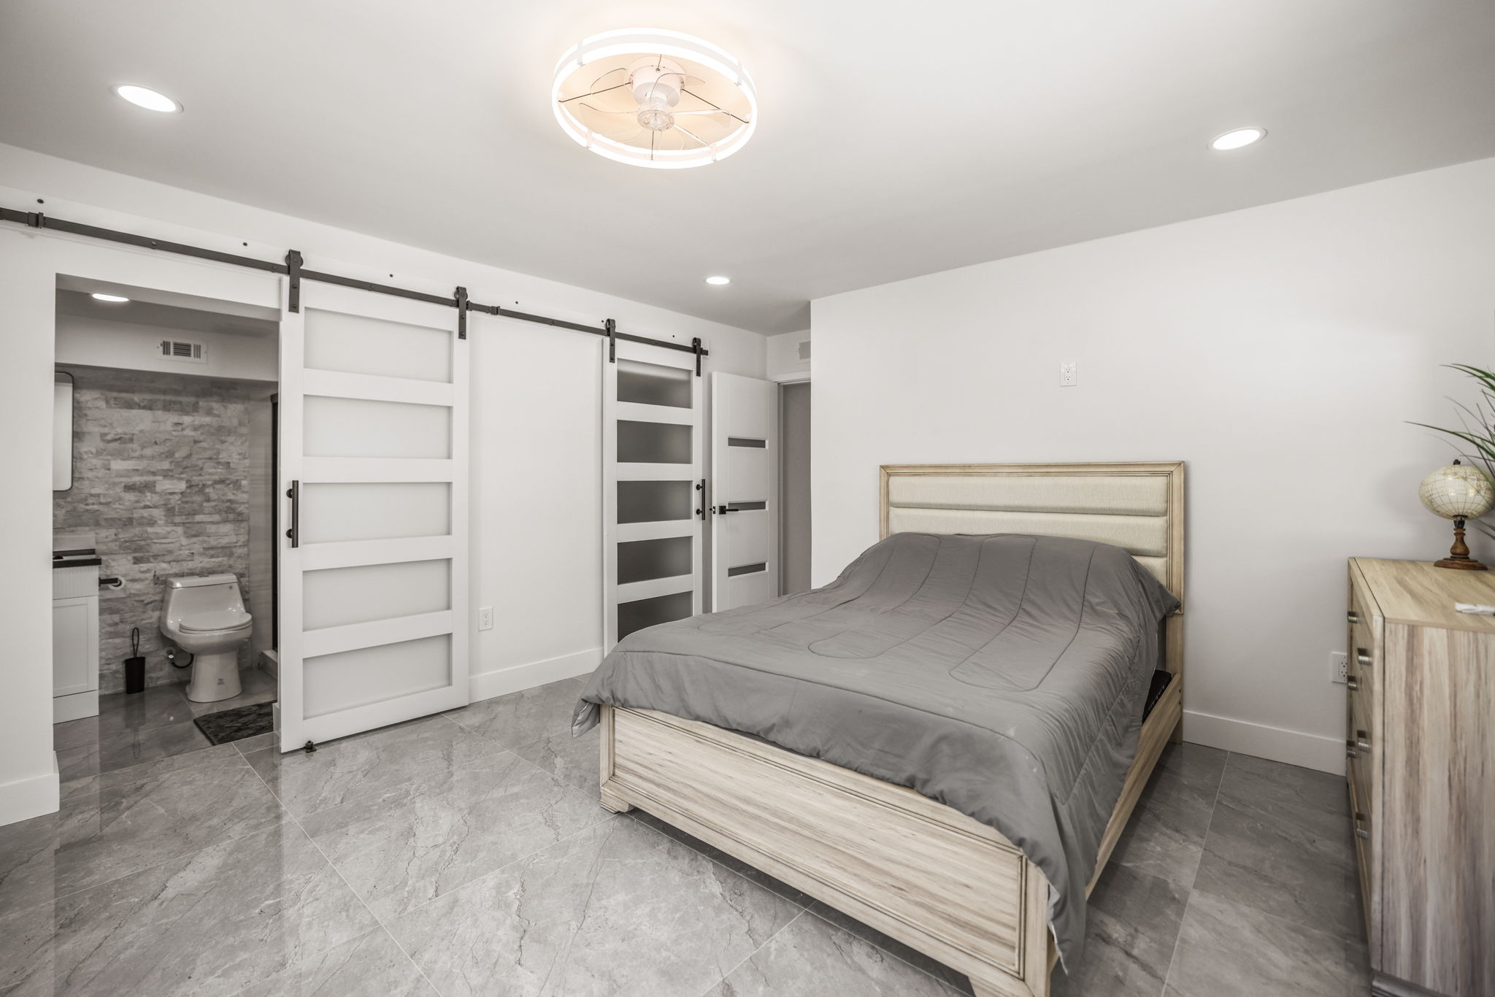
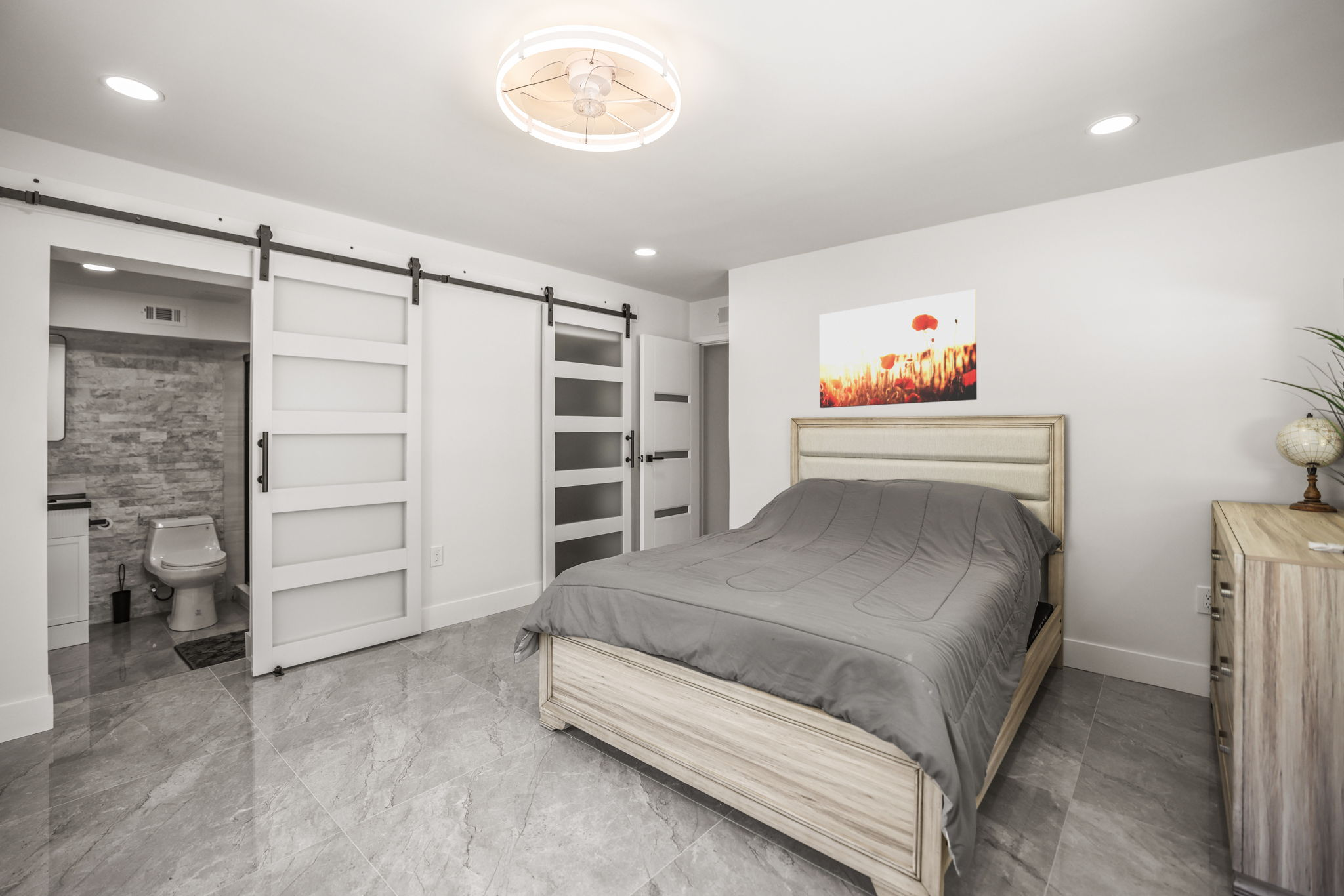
+ wall art (891, 354)
